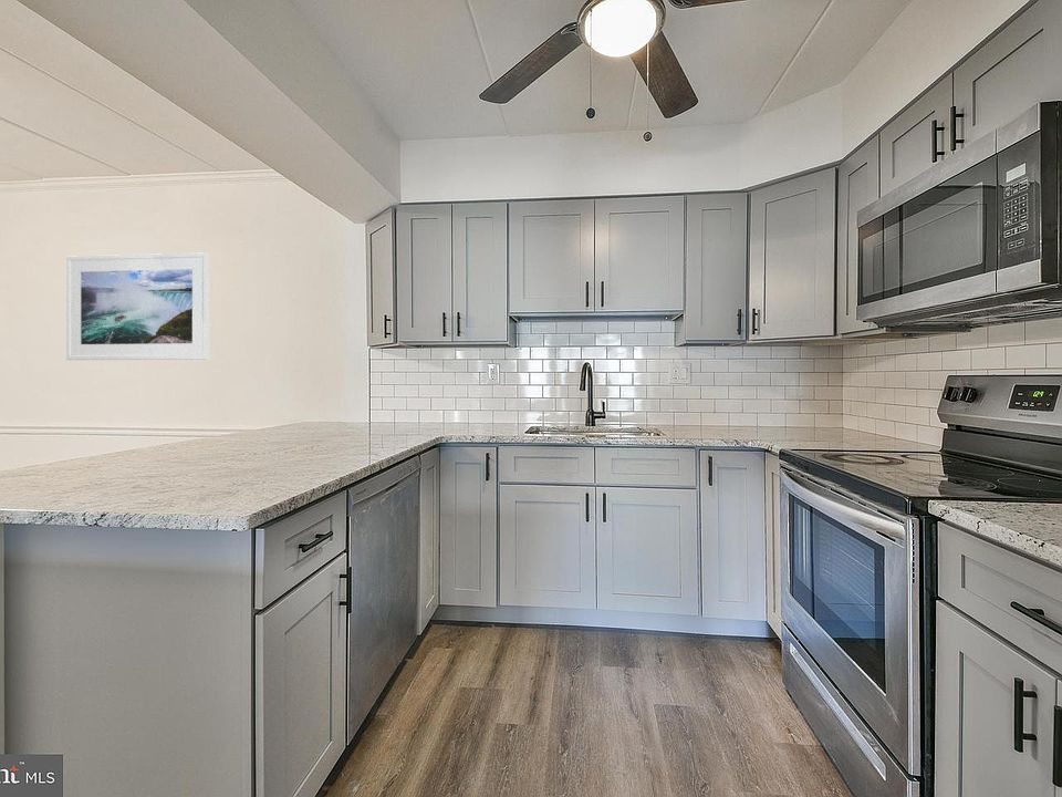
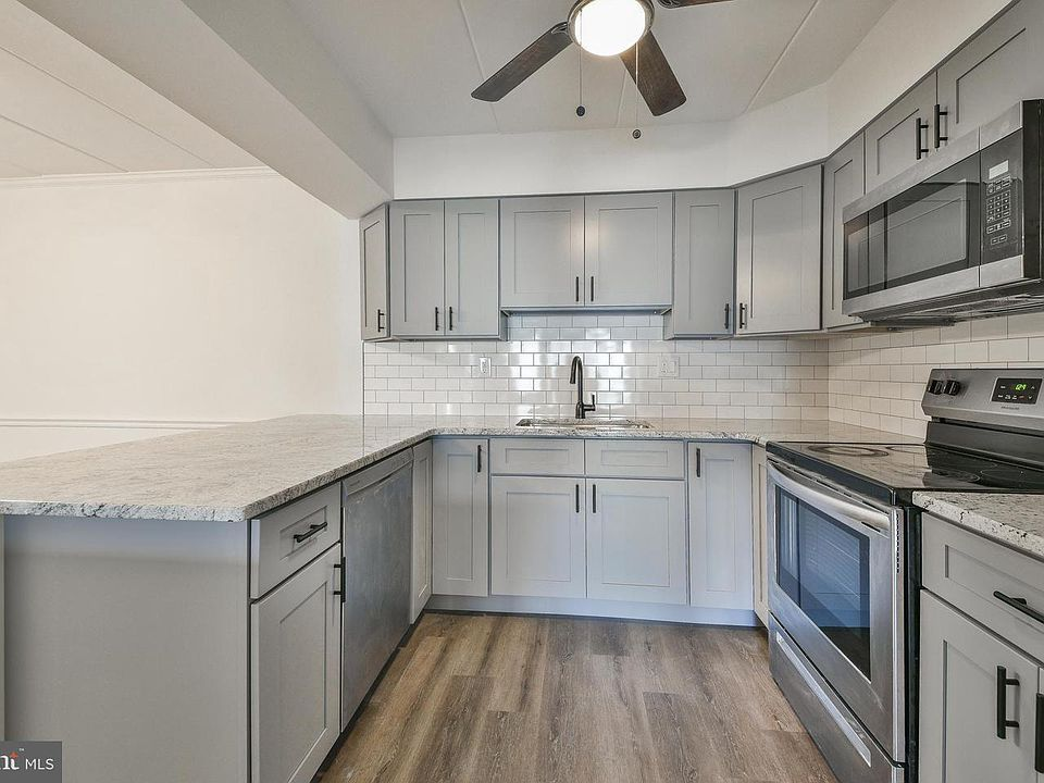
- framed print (136, 307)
